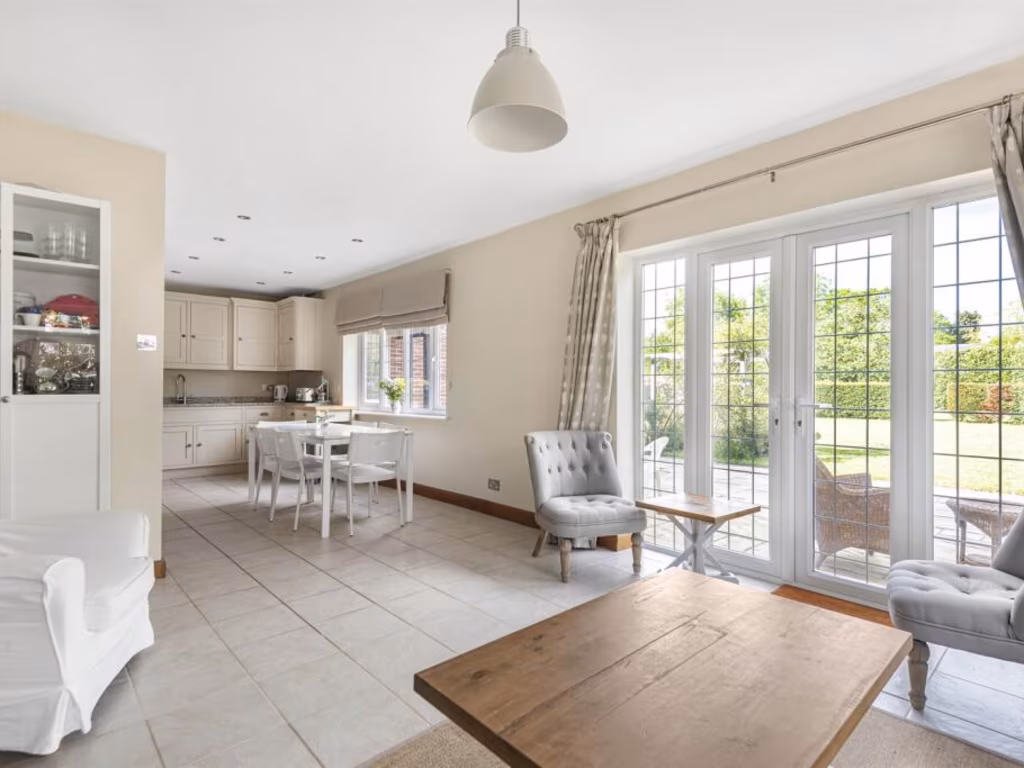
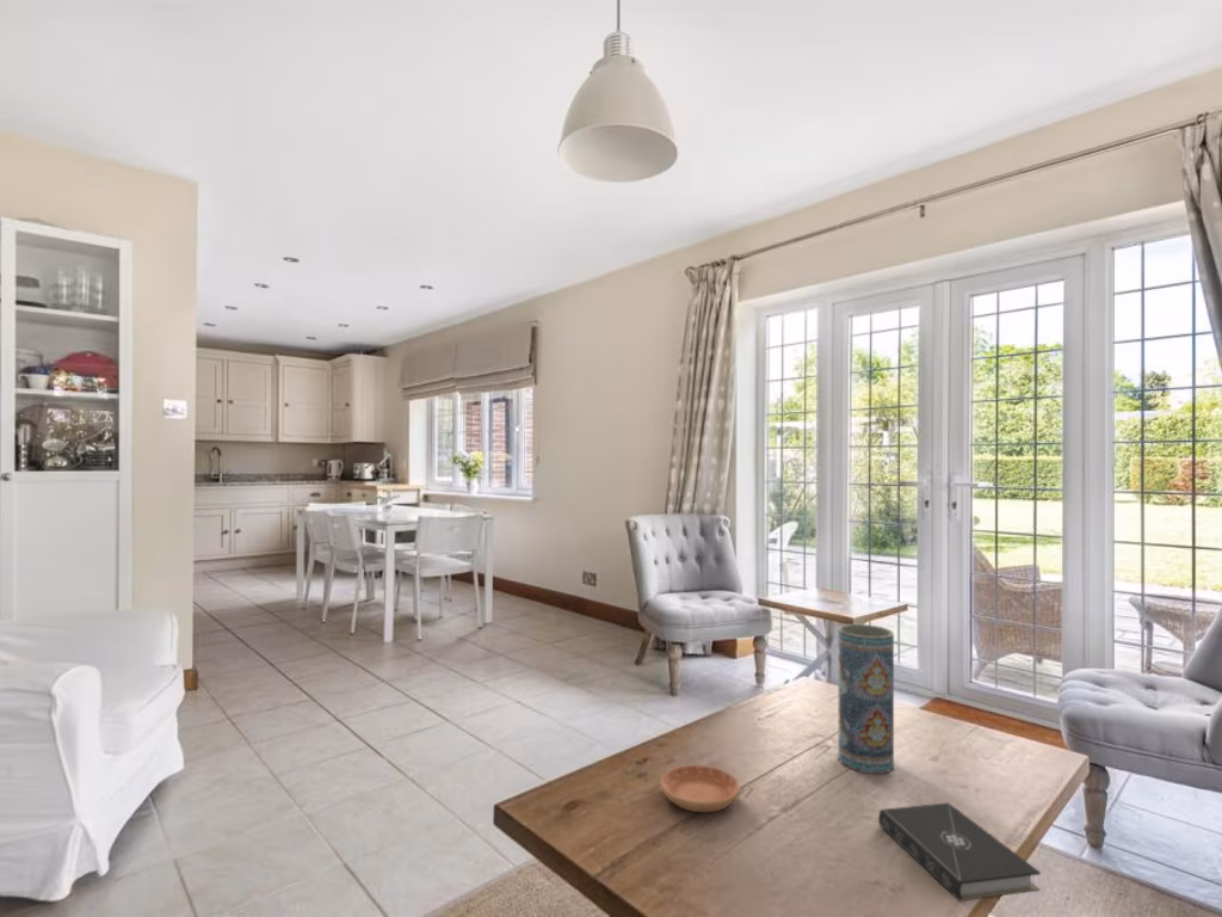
+ vase (865, 695)
+ book (952, 847)
+ saucer (699, 789)
